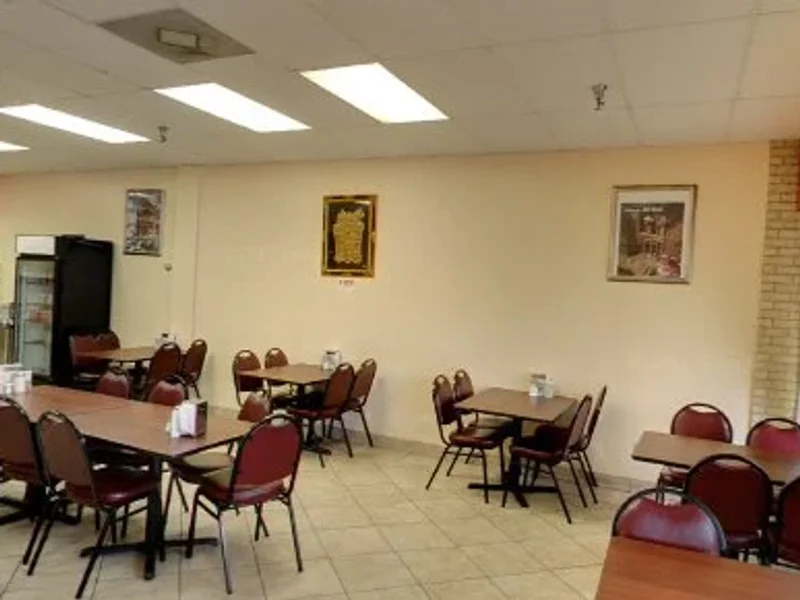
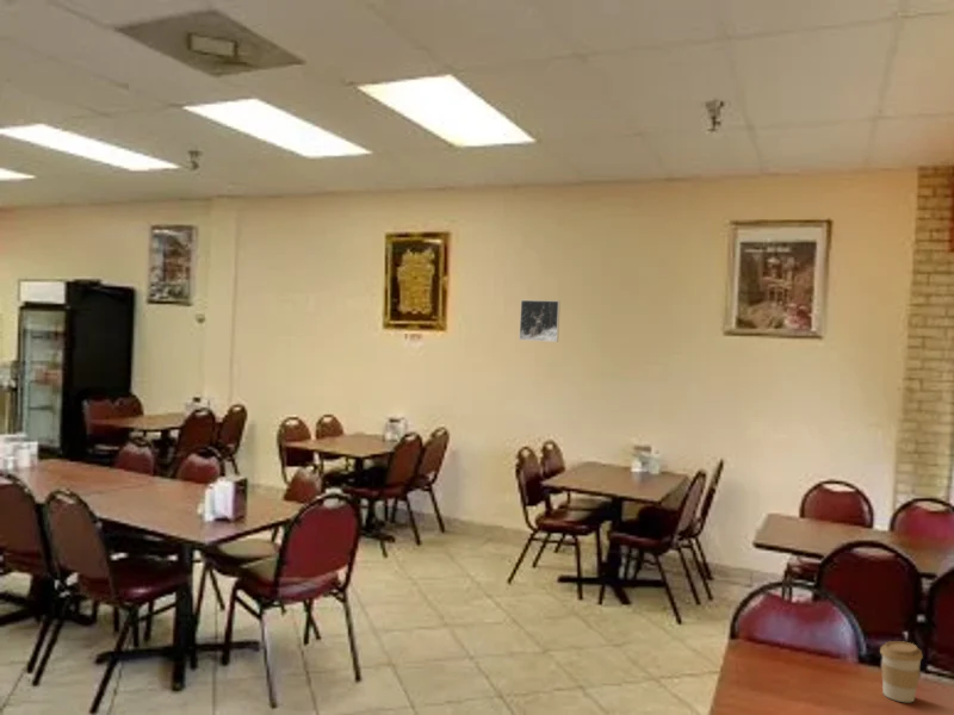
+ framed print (539, 321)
+ coffee cup (899, 670)
